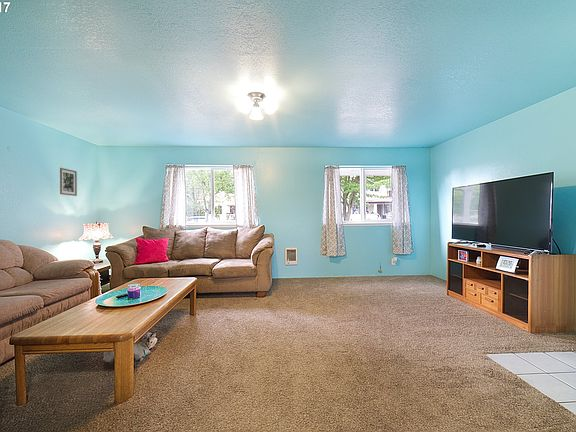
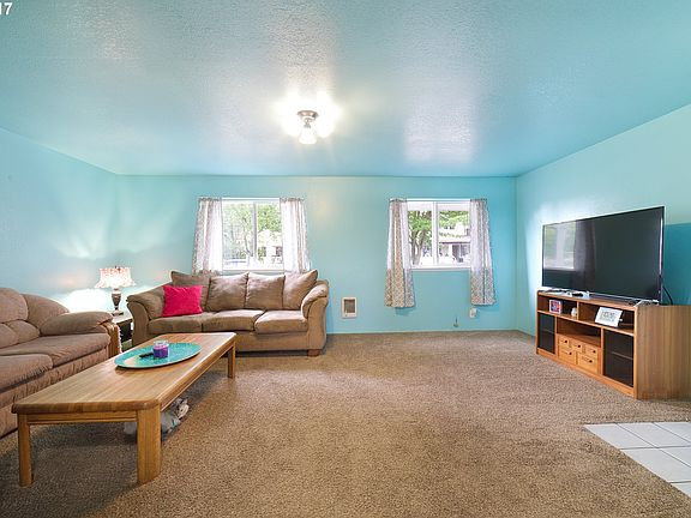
- wall art (68, 182)
